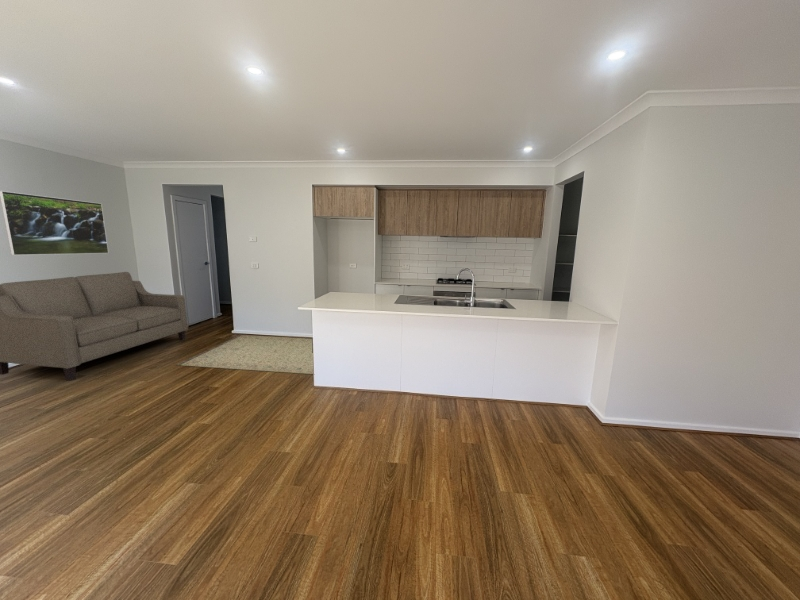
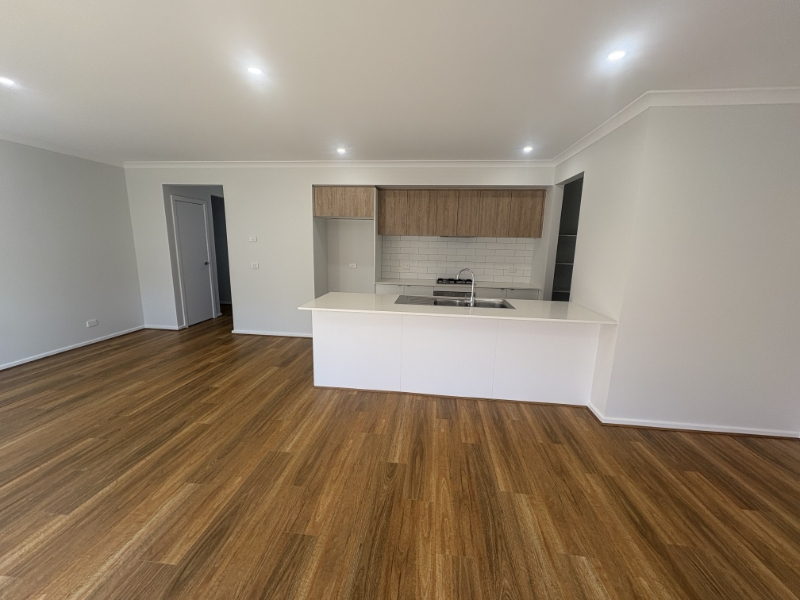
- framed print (61, 226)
- rug (275, 351)
- sofa (103, 316)
